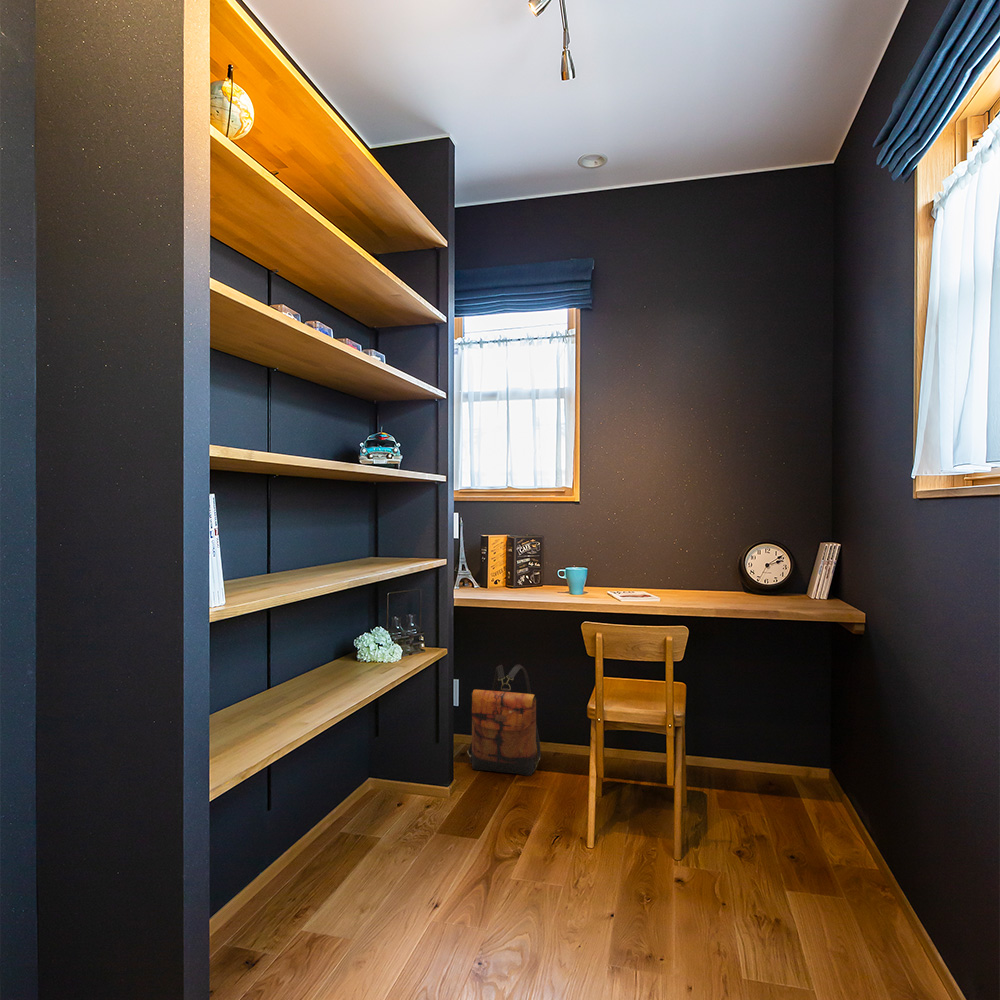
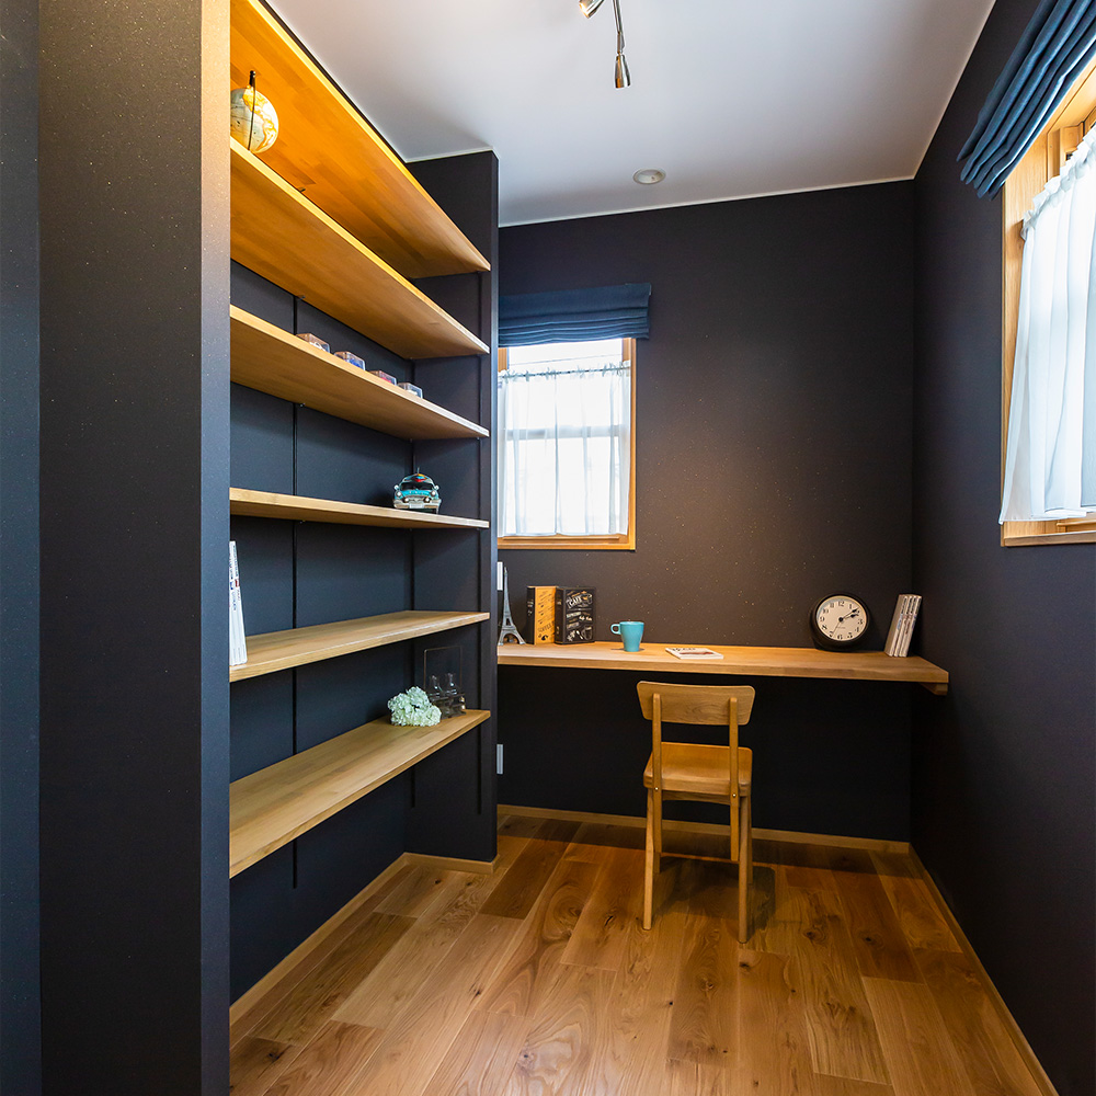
- backpack (506, 715)
